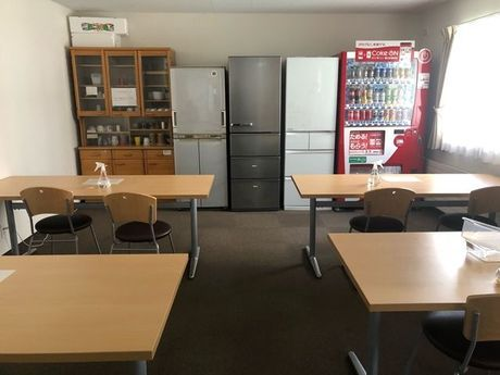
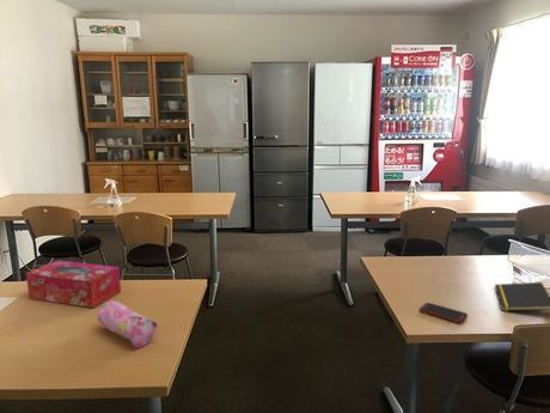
+ notepad (522, 296)
+ pencil case (126, 321)
+ tissue box (74, 281)
+ cell phone (442, 312)
